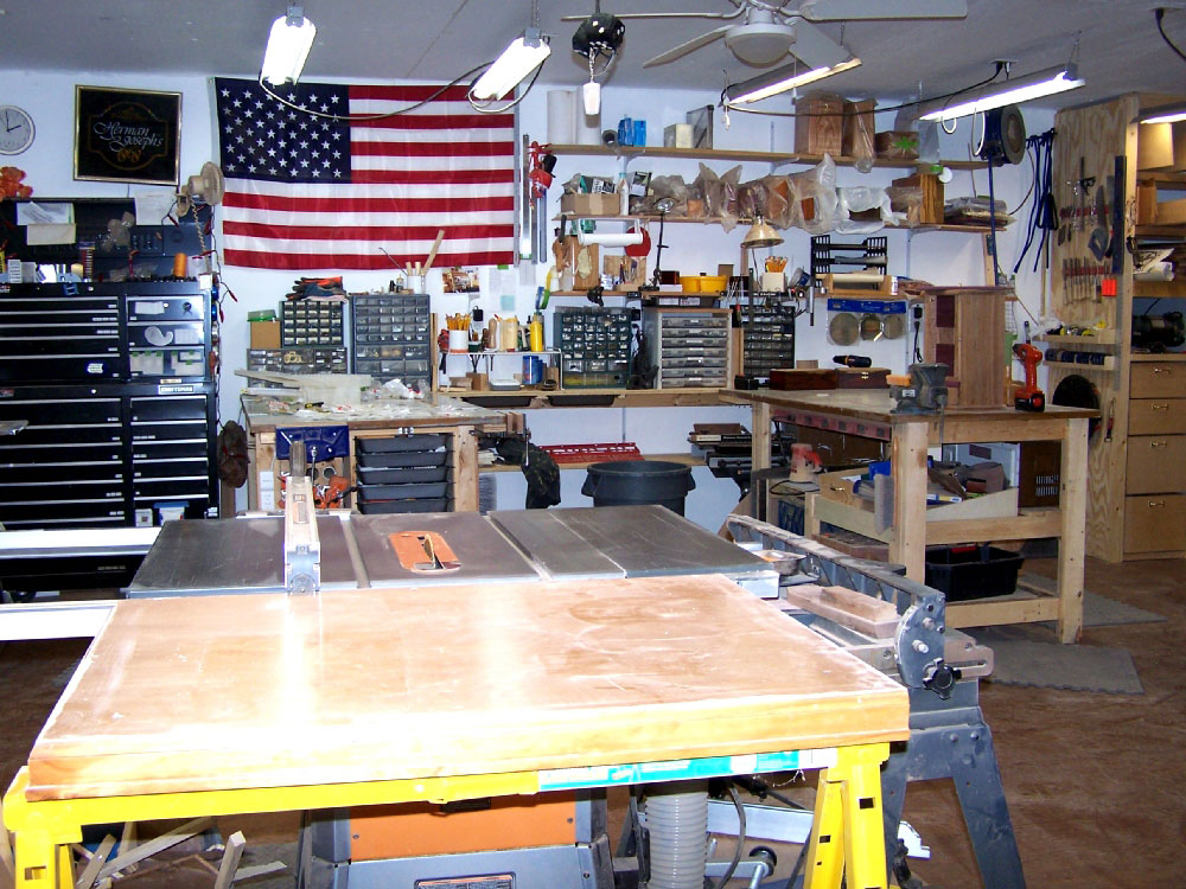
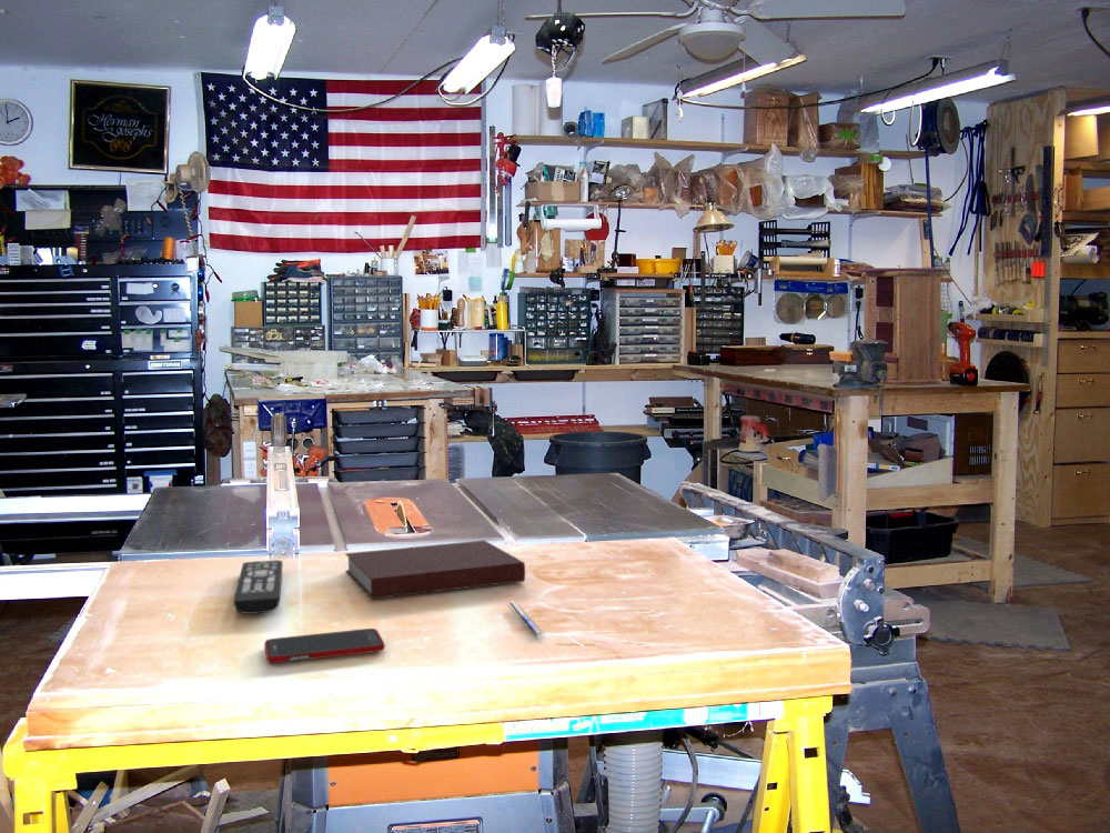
+ remote control (260, 584)
+ pen (524, 616)
+ notebook (433, 566)
+ cell phone (324, 645)
